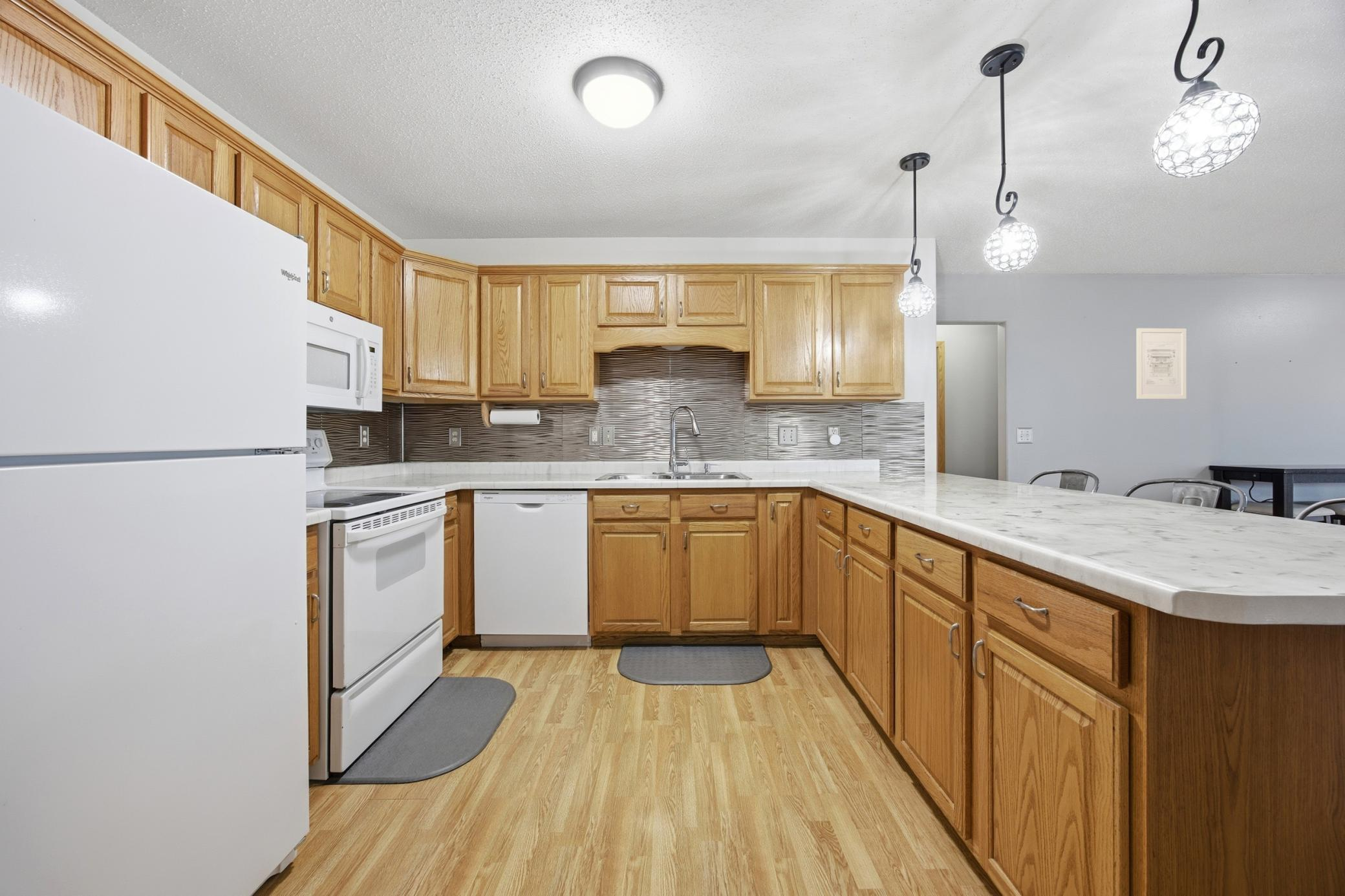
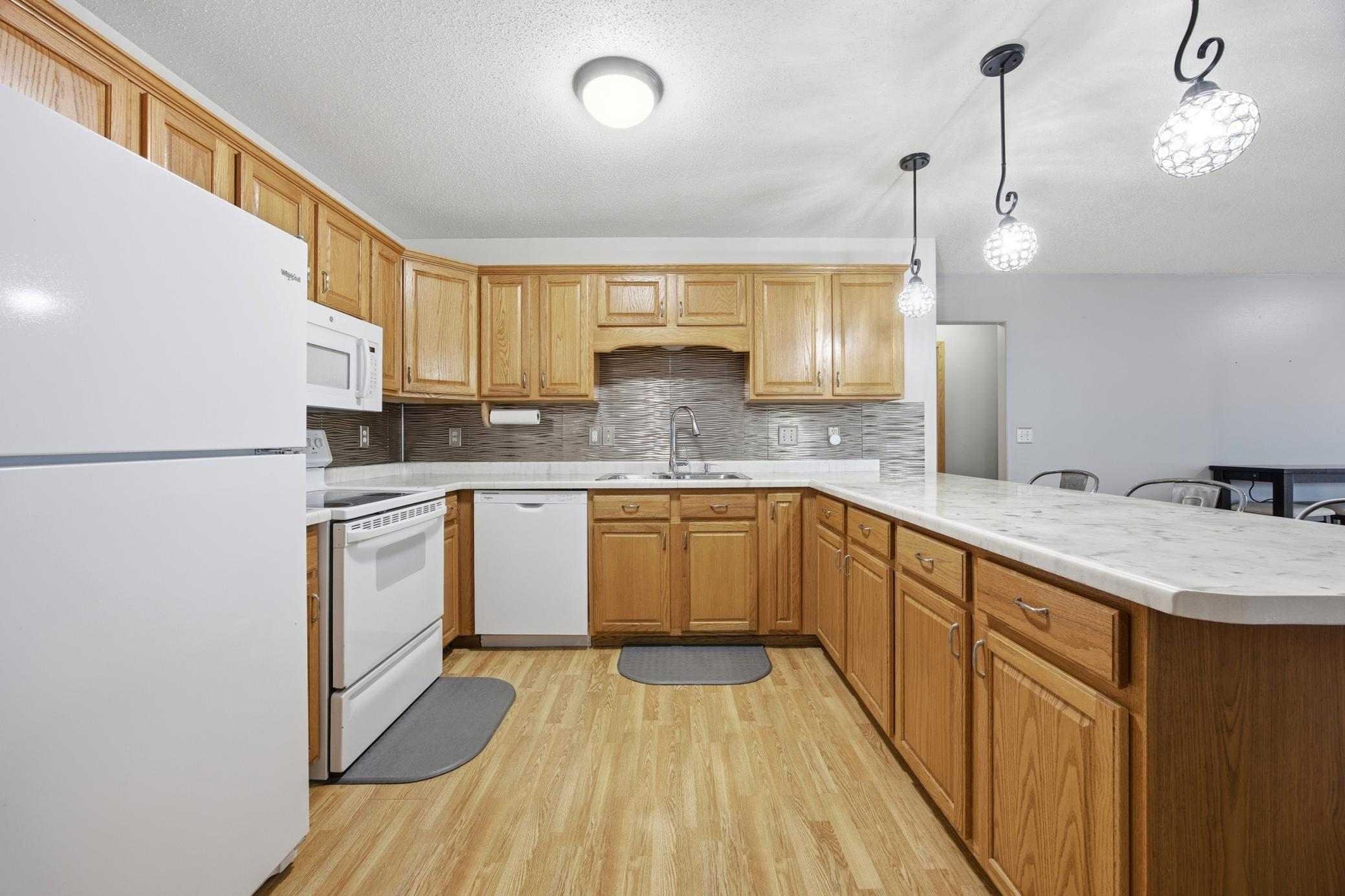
- wall art (1161, 363)
